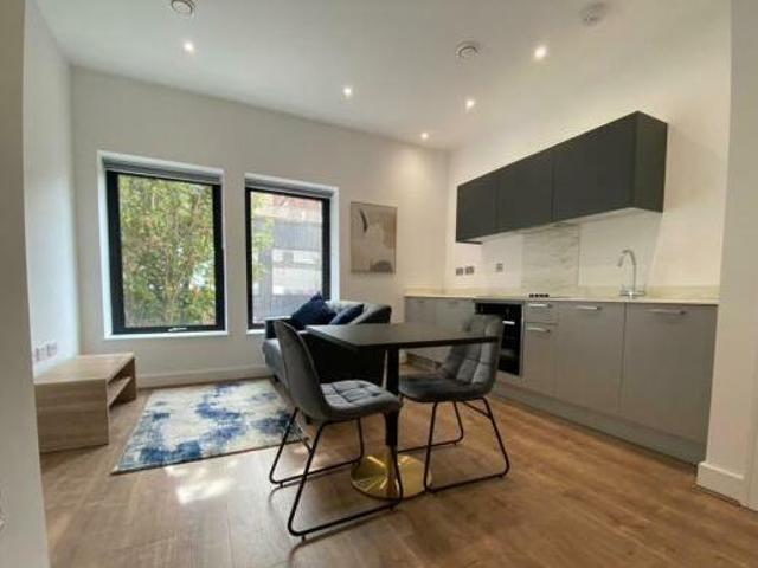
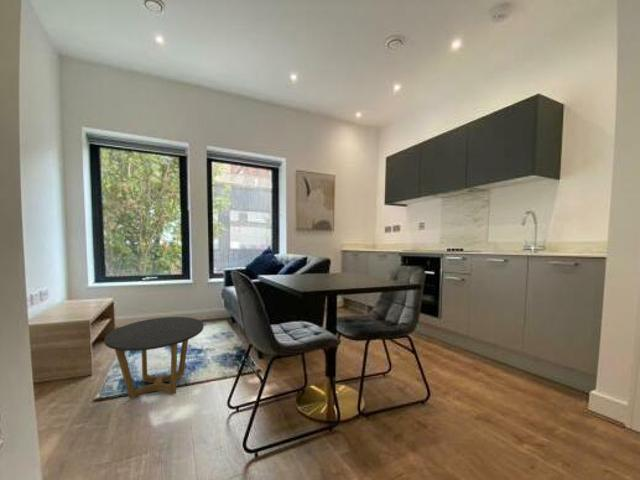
+ side table (156, 348)
